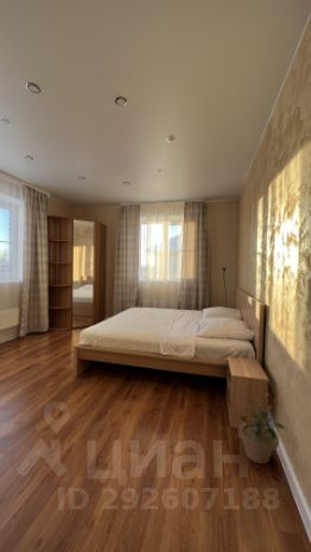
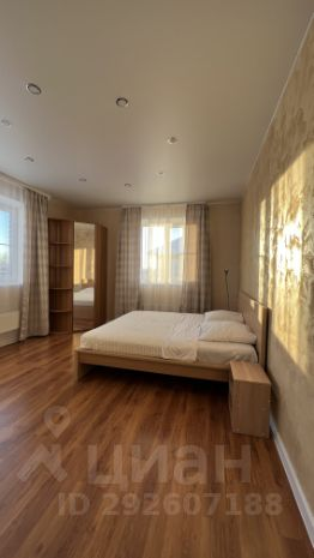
- potted plant (260, 425)
